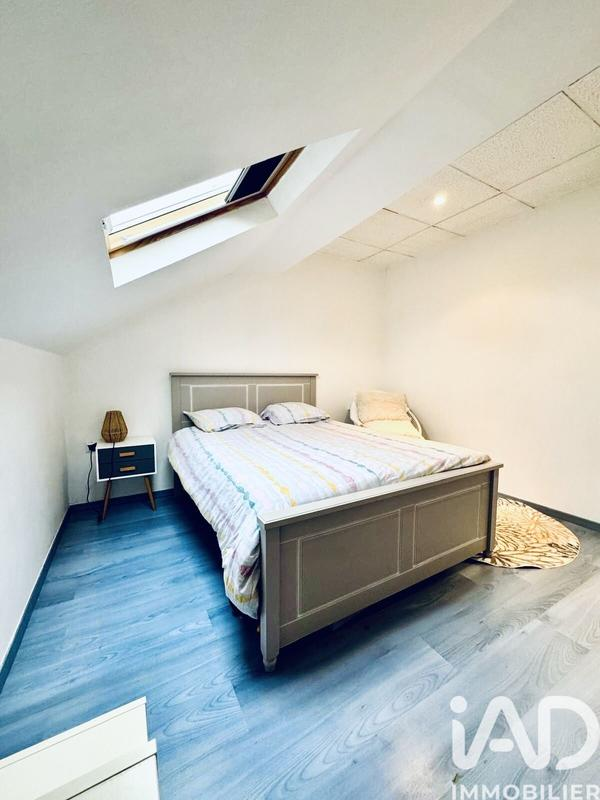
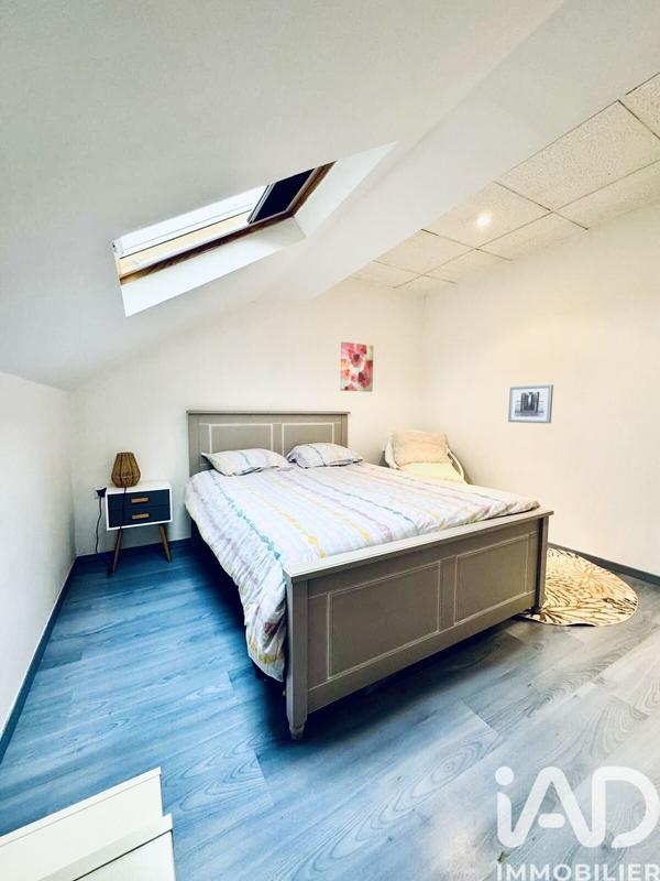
+ wall art (529, 404)
+ wall art (356, 367)
